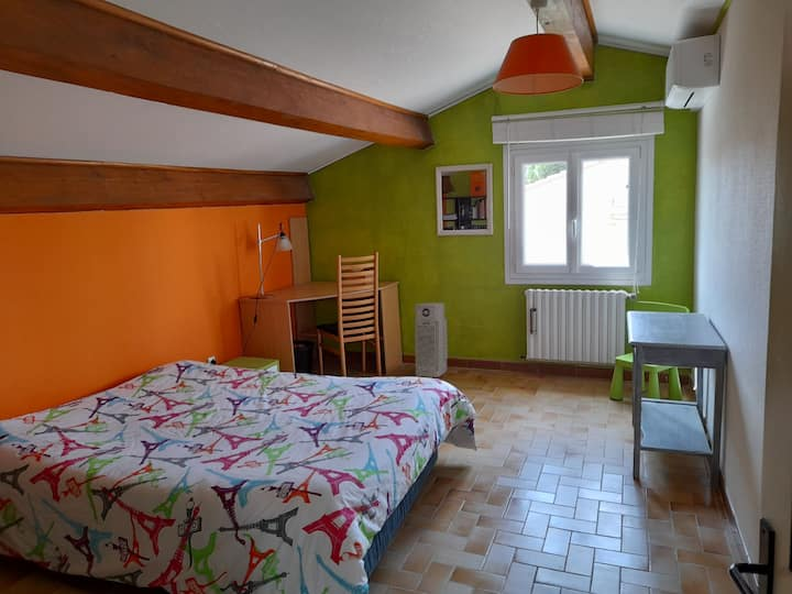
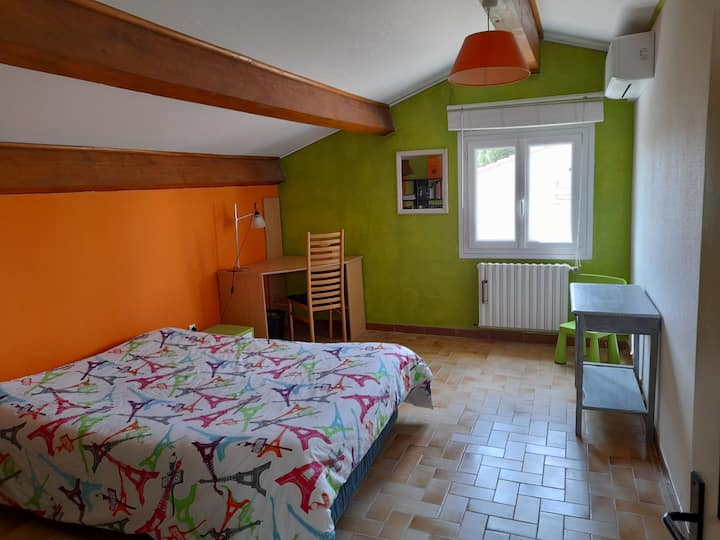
- air purifier (431, 338)
